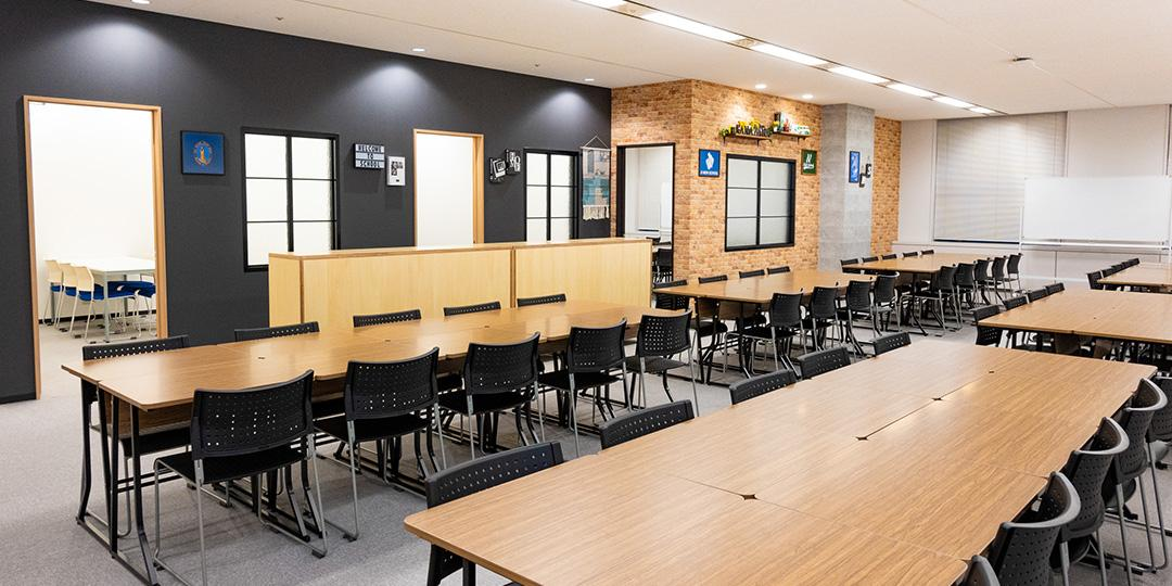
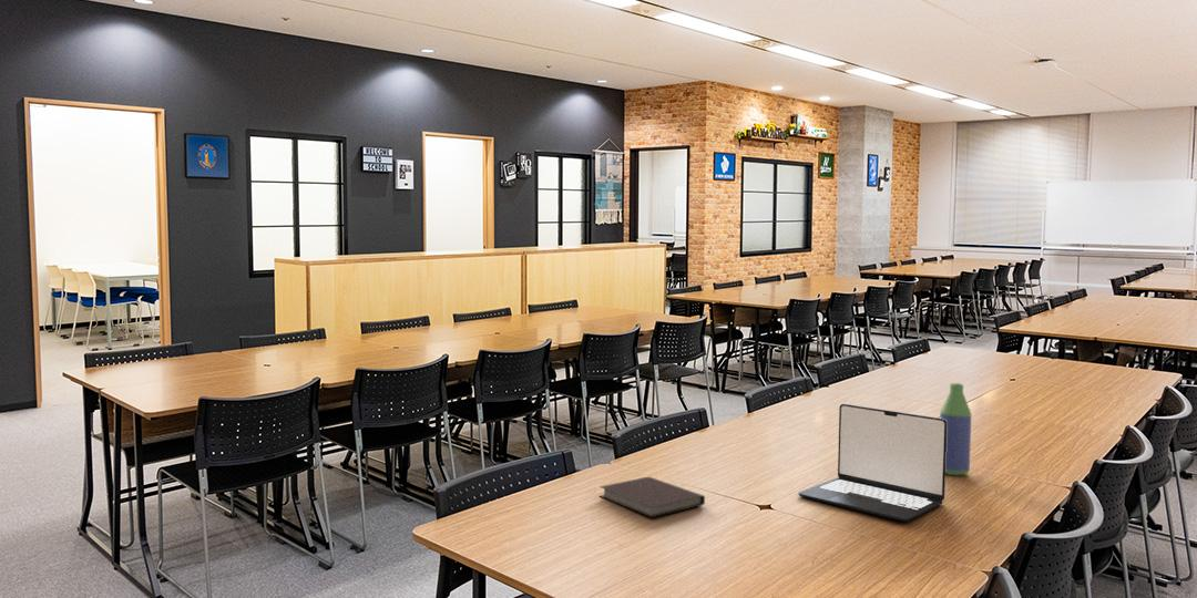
+ notebook (651, 495)
+ bottle (954, 429)
+ laptop (870, 458)
